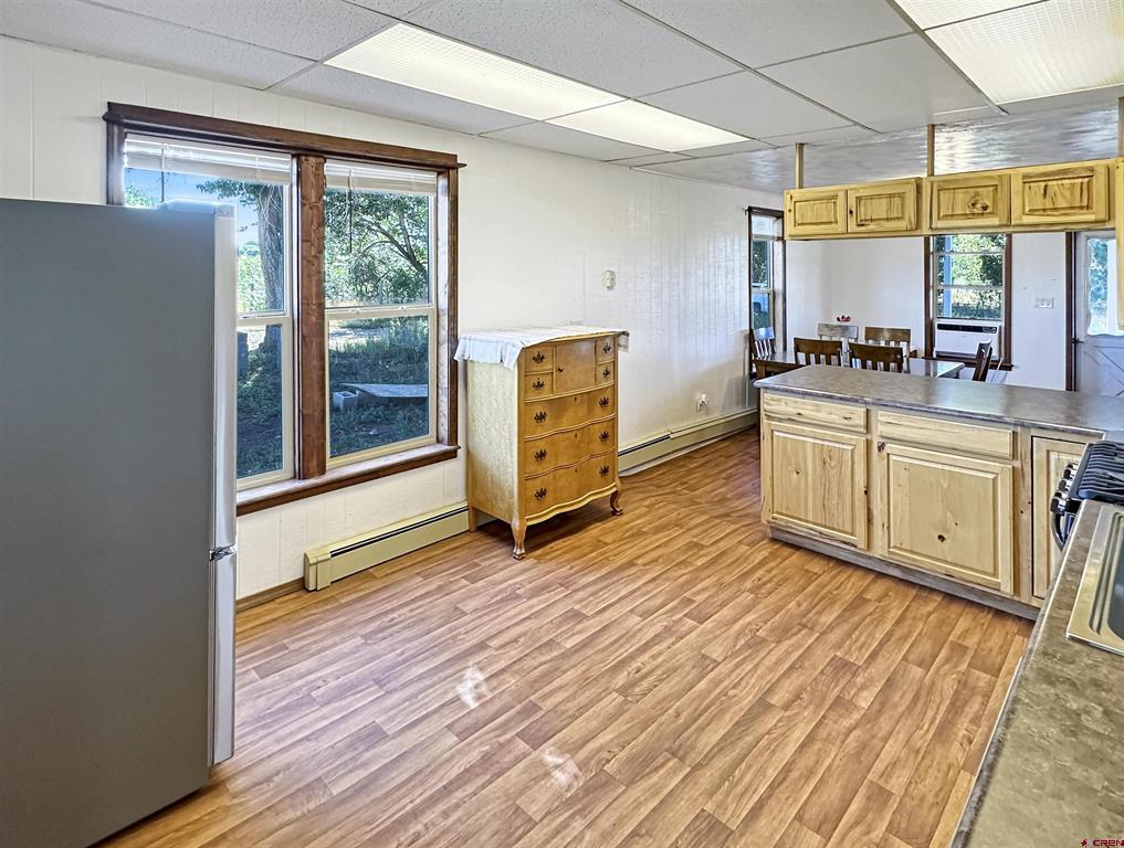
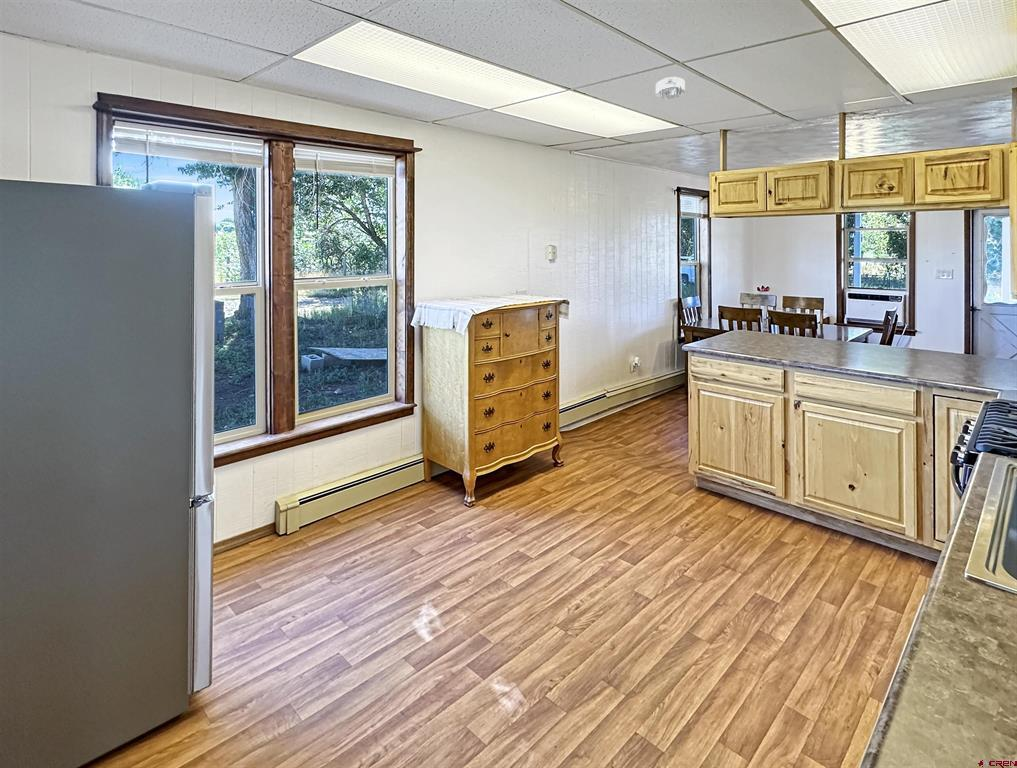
+ smoke detector (670, 87)
